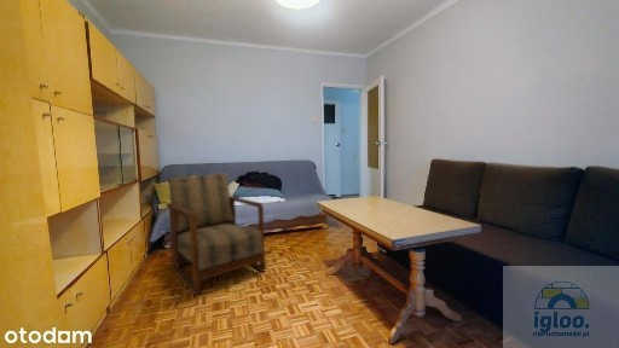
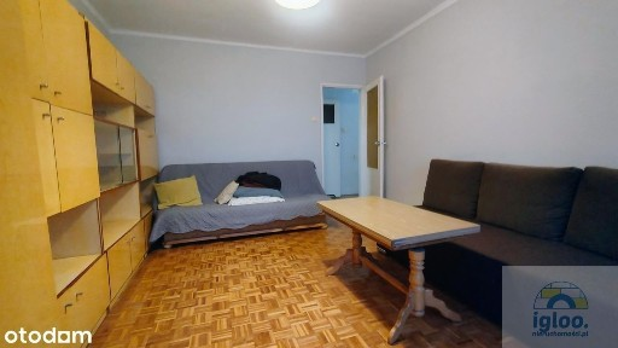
- armchair (214, 224)
